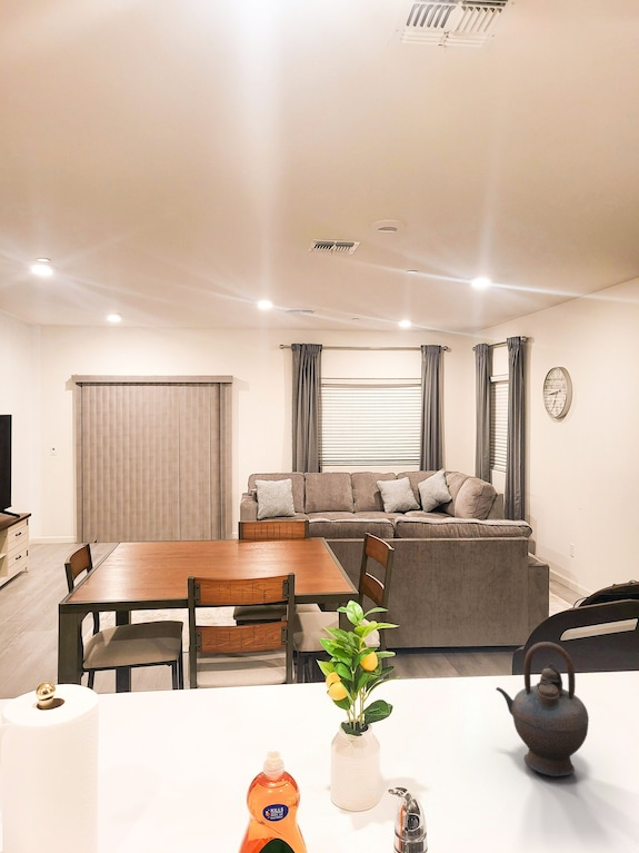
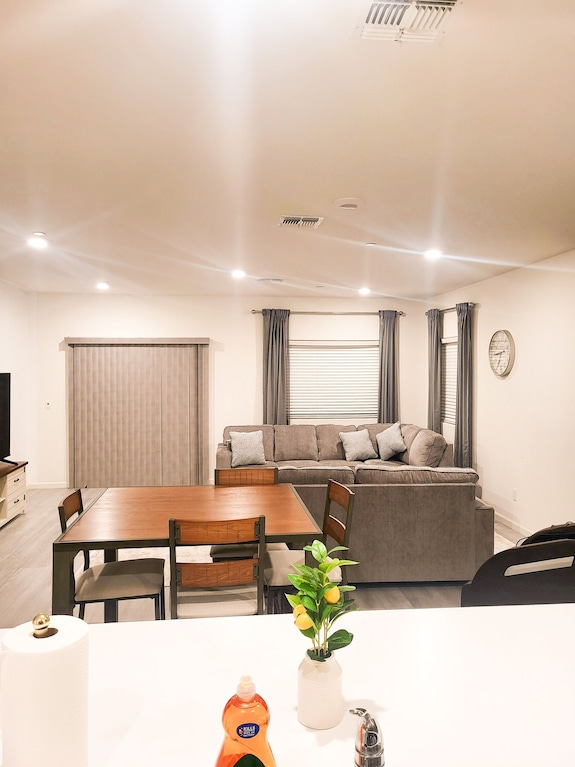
- teapot (540, 702)
